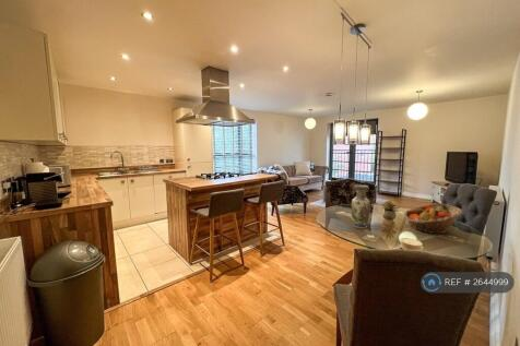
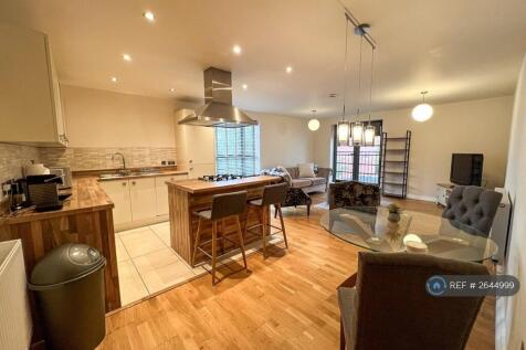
- fruit basket (430, 216)
- vase (361, 206)
